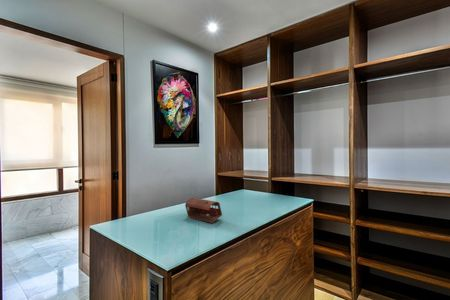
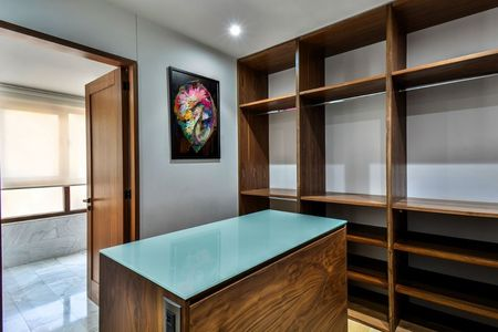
- wooden box (203, 209)
